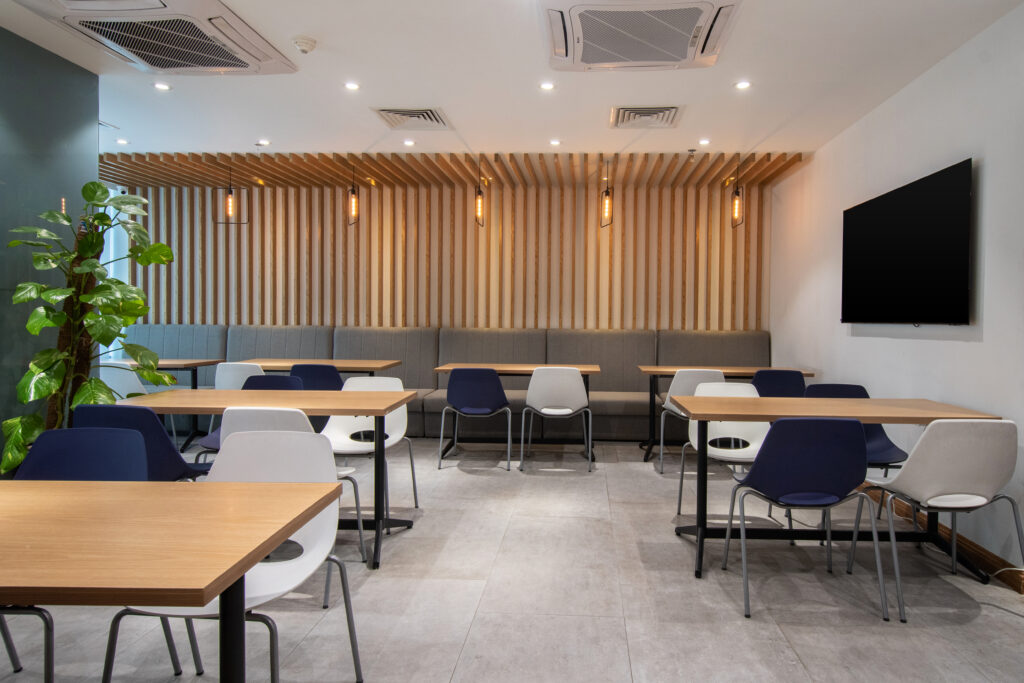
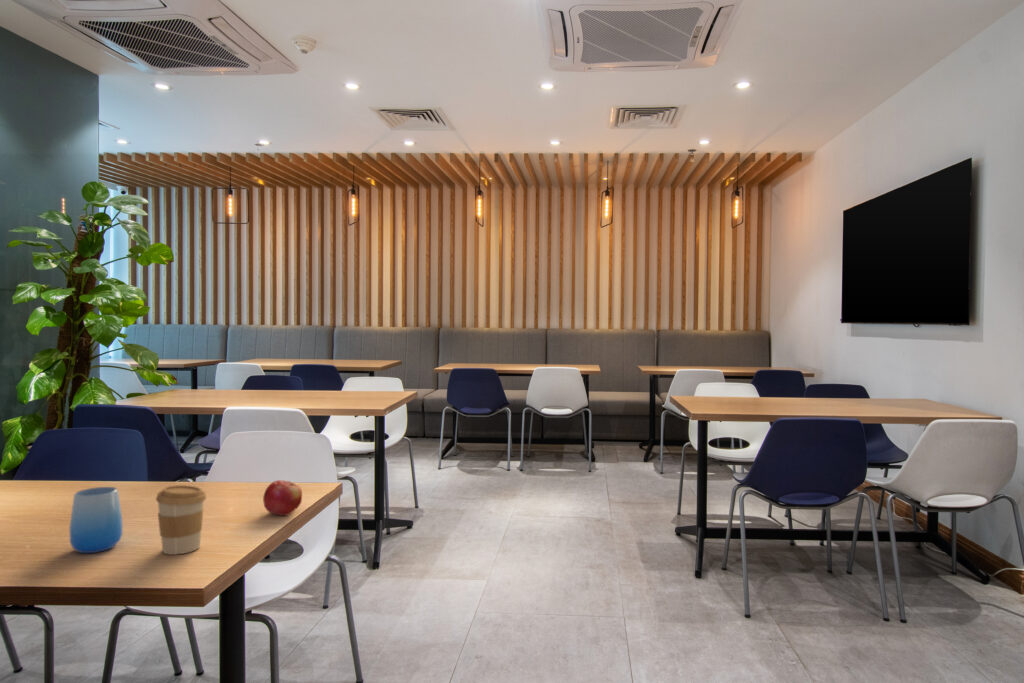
+ coffee cup (181, 517)
+ fruit (283, 496)
+ cup (96, 519)
